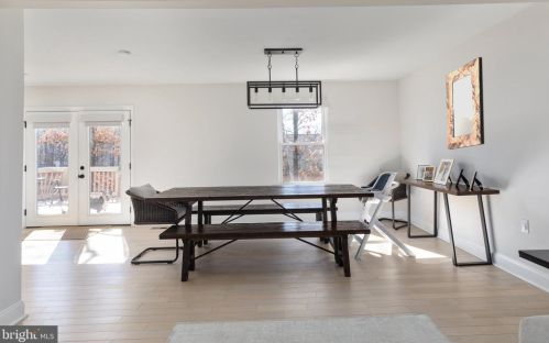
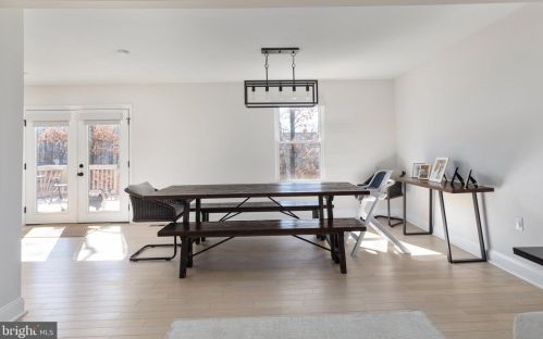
- home mirror (463, 107)
